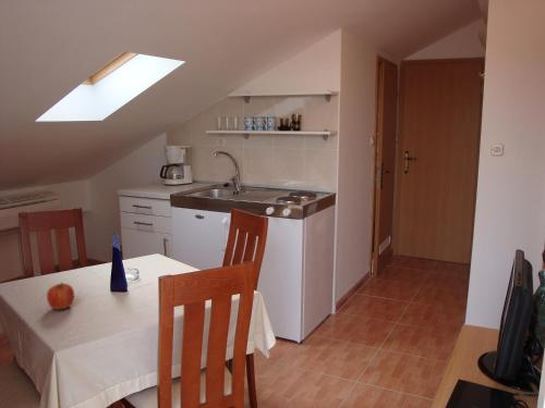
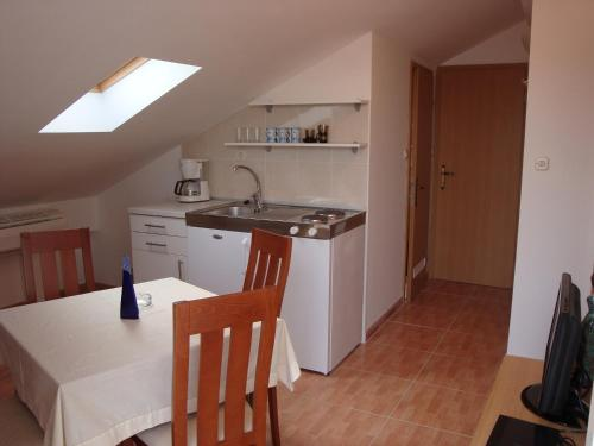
- fruit (60, 295)
